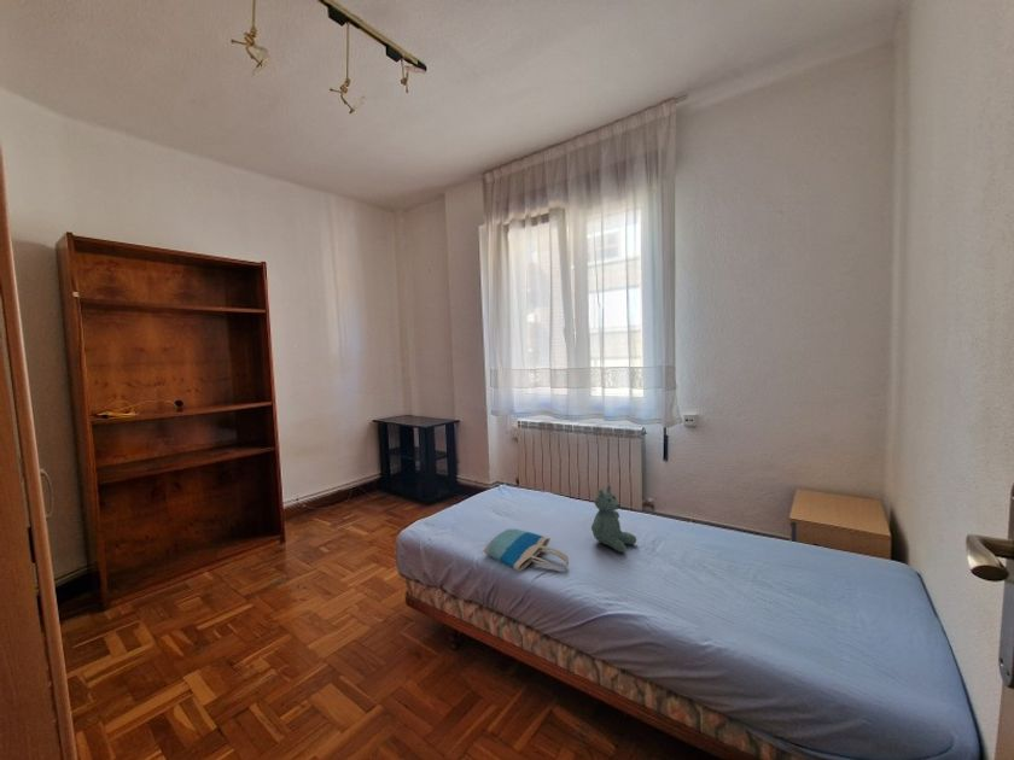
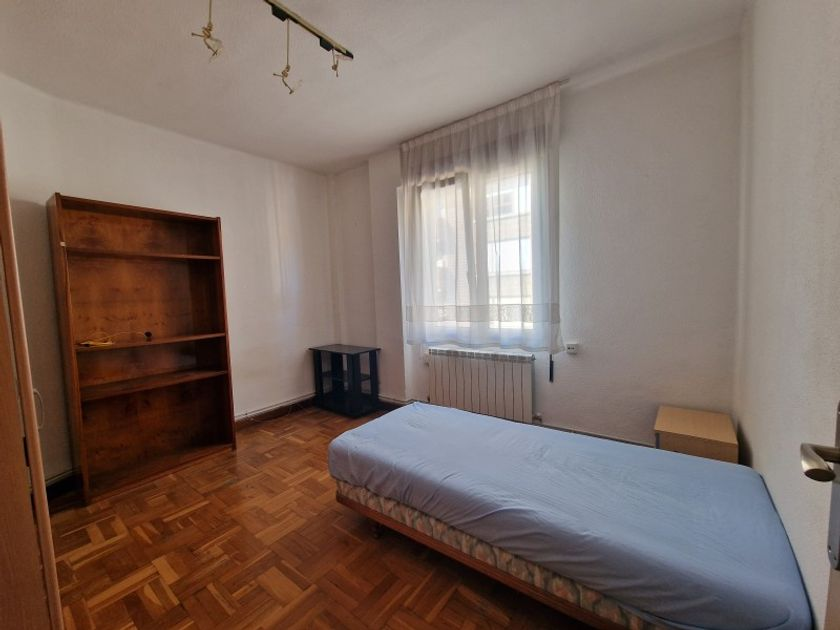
- tote bag (529, 550)
- stuffed bear (612, 516)
